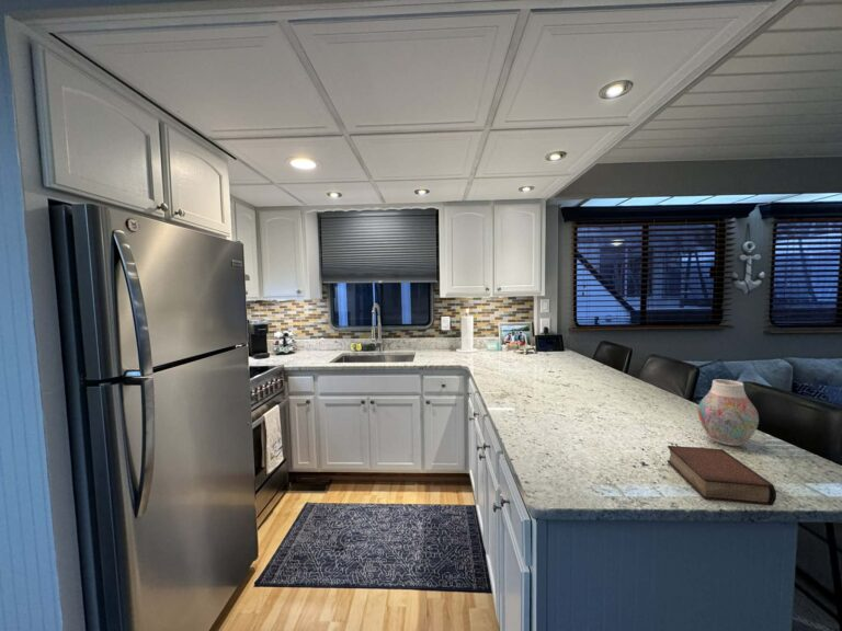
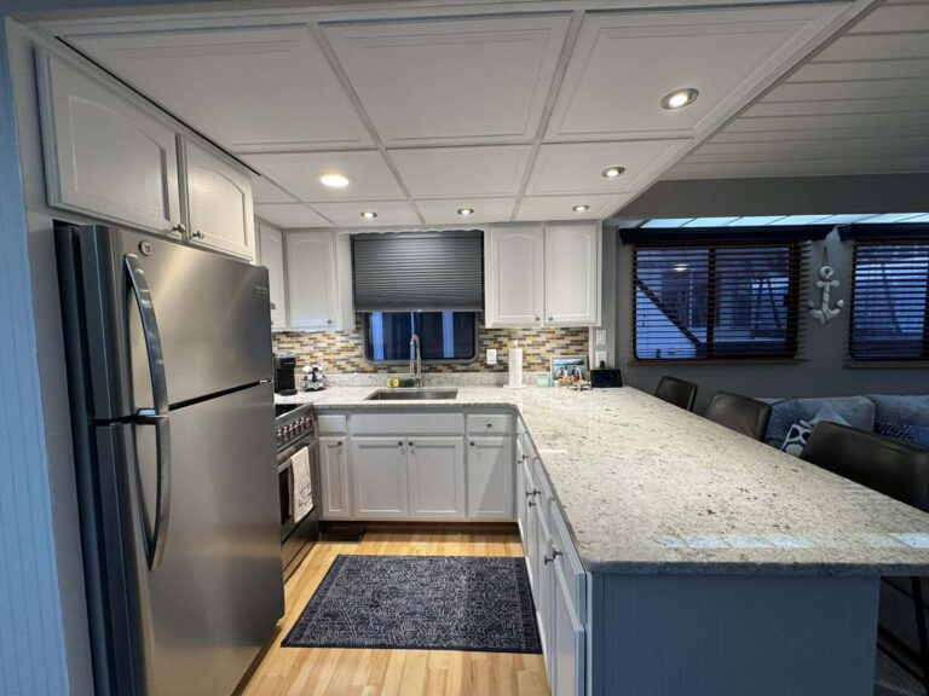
- vase (727, 412)
- book (715, 472)
